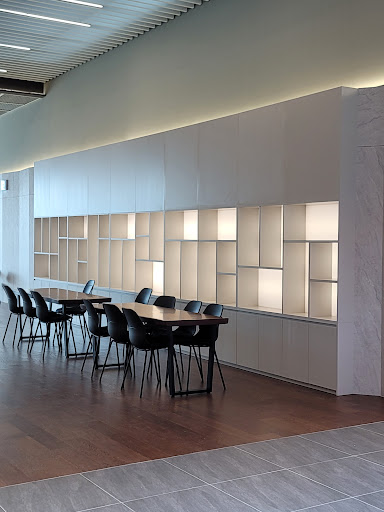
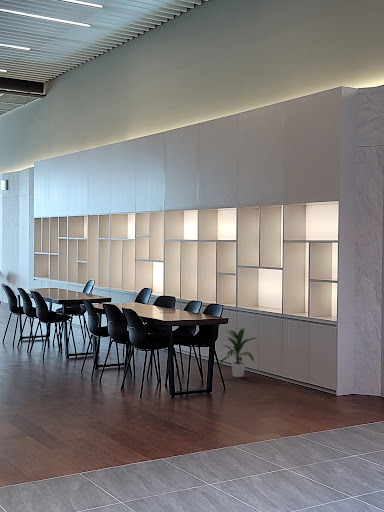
+ indoor plant (236, 351)
